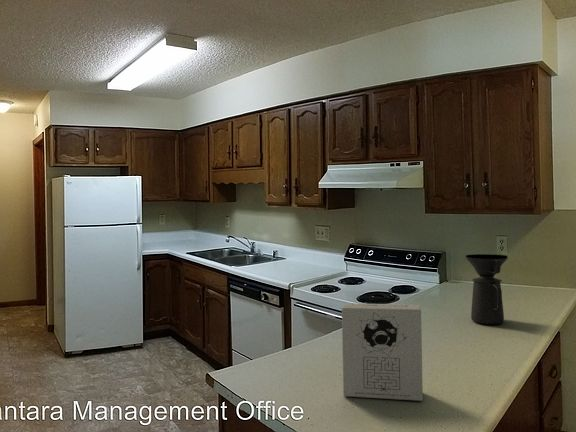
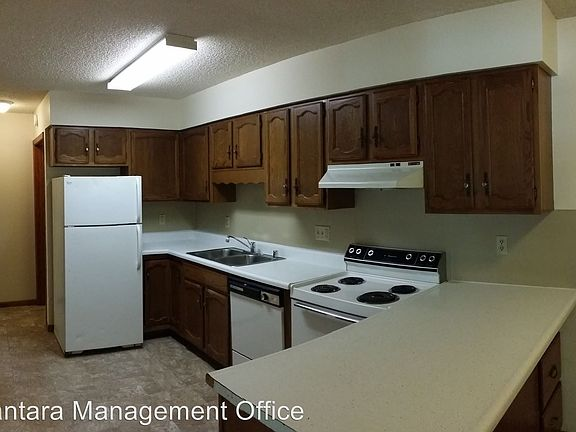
- cereal box (381, 350)
- coffee maker (486, 288)
